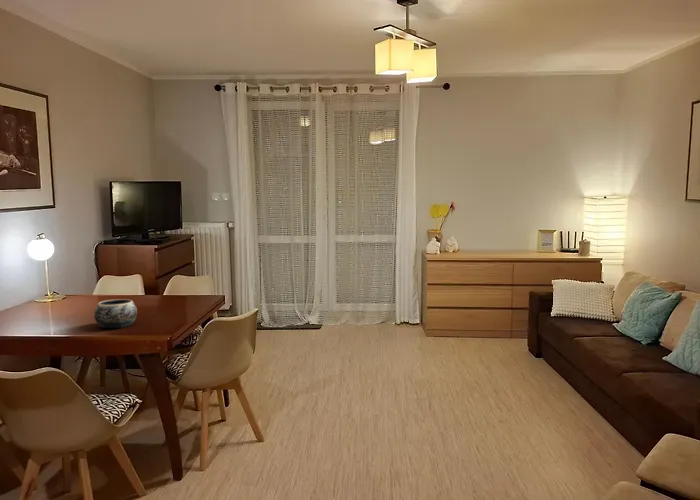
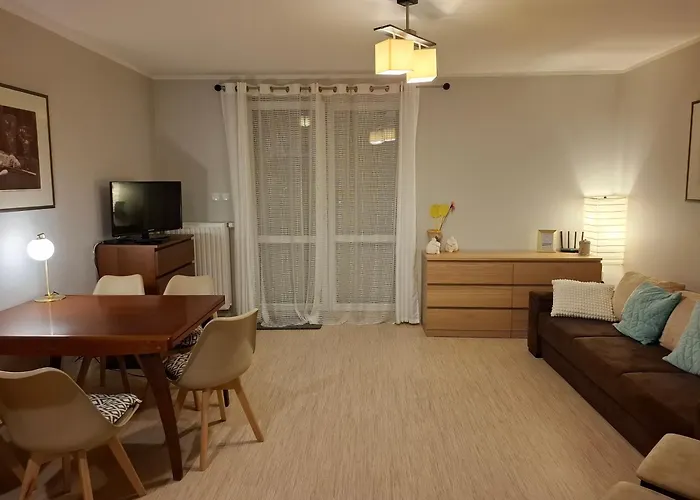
- decorative bowl (116, 313)
